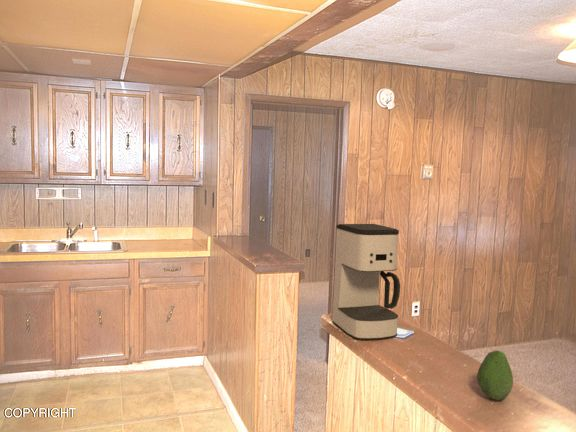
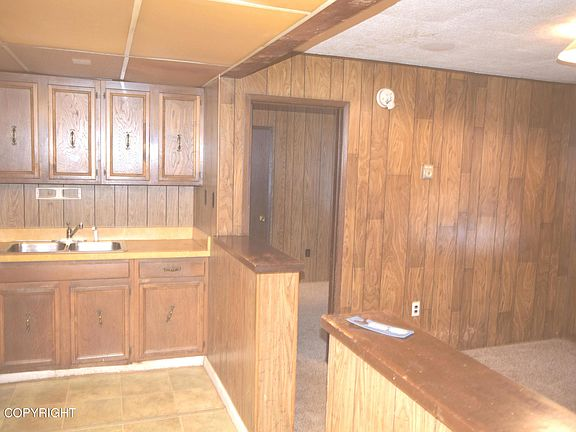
- coffee maker (371, 278)
- fruit (495, 374)
